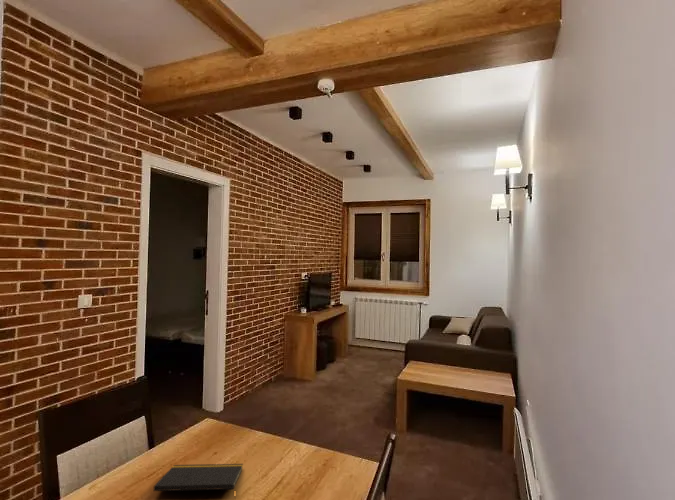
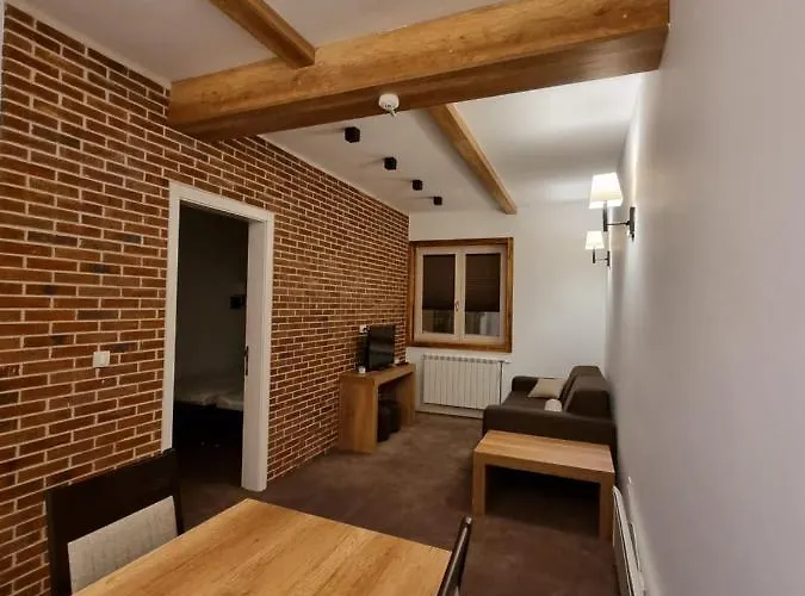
- notepad (201, 476)
